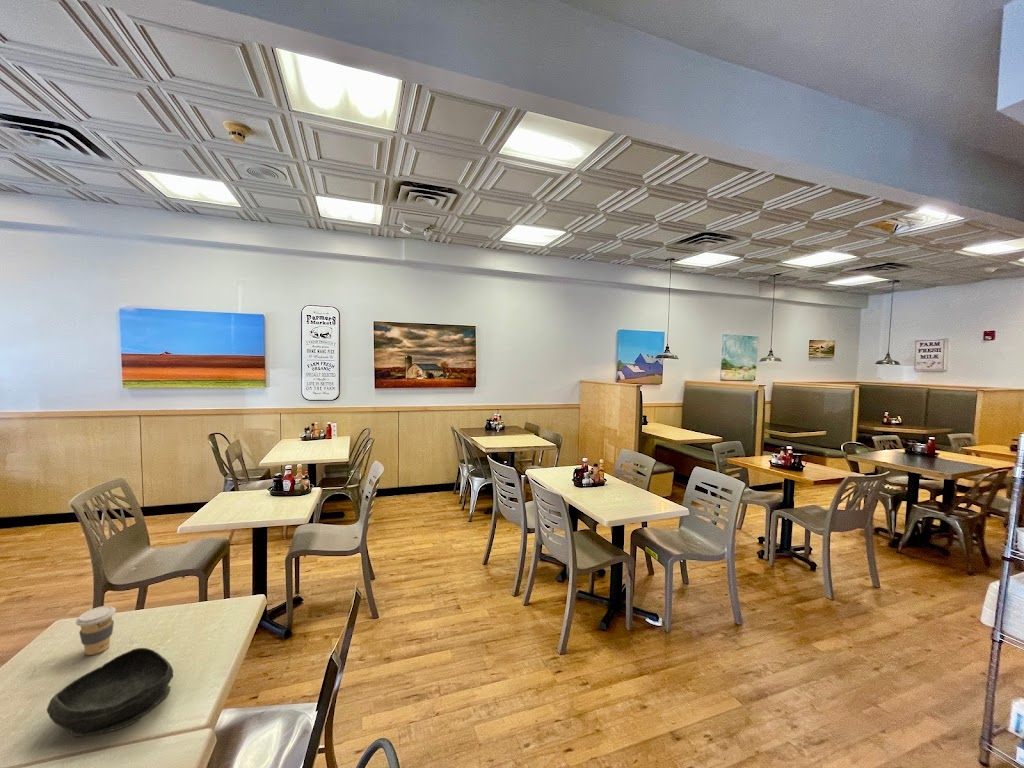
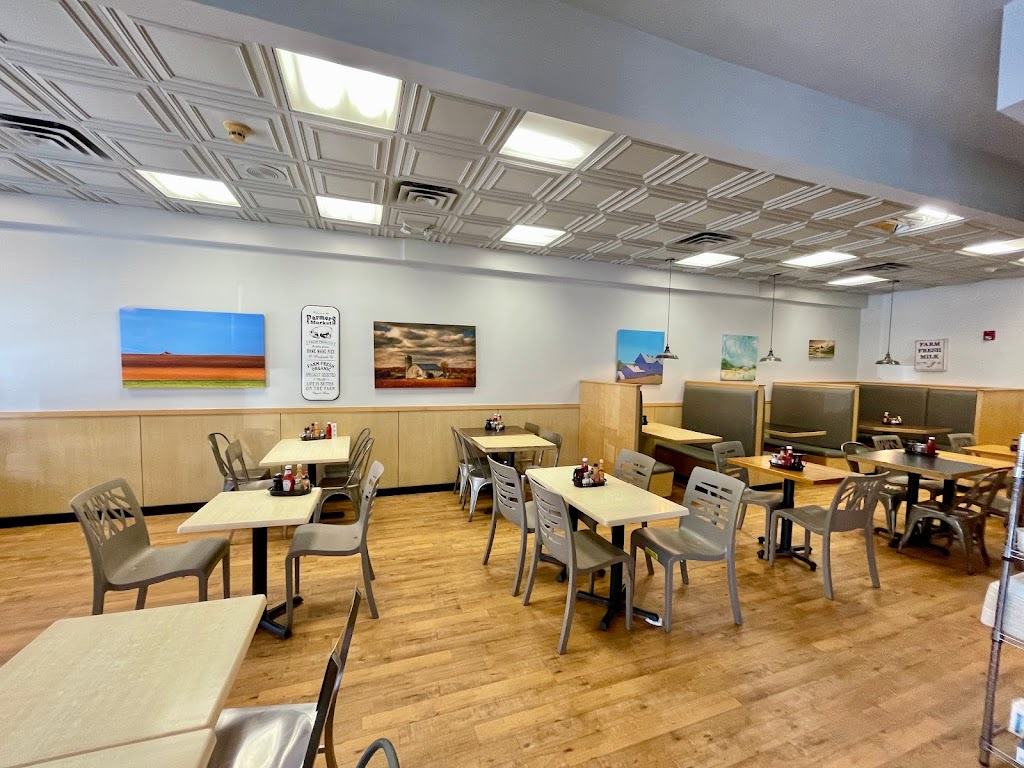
- bowl (114, 690)
- coffee cup (96, 631)
